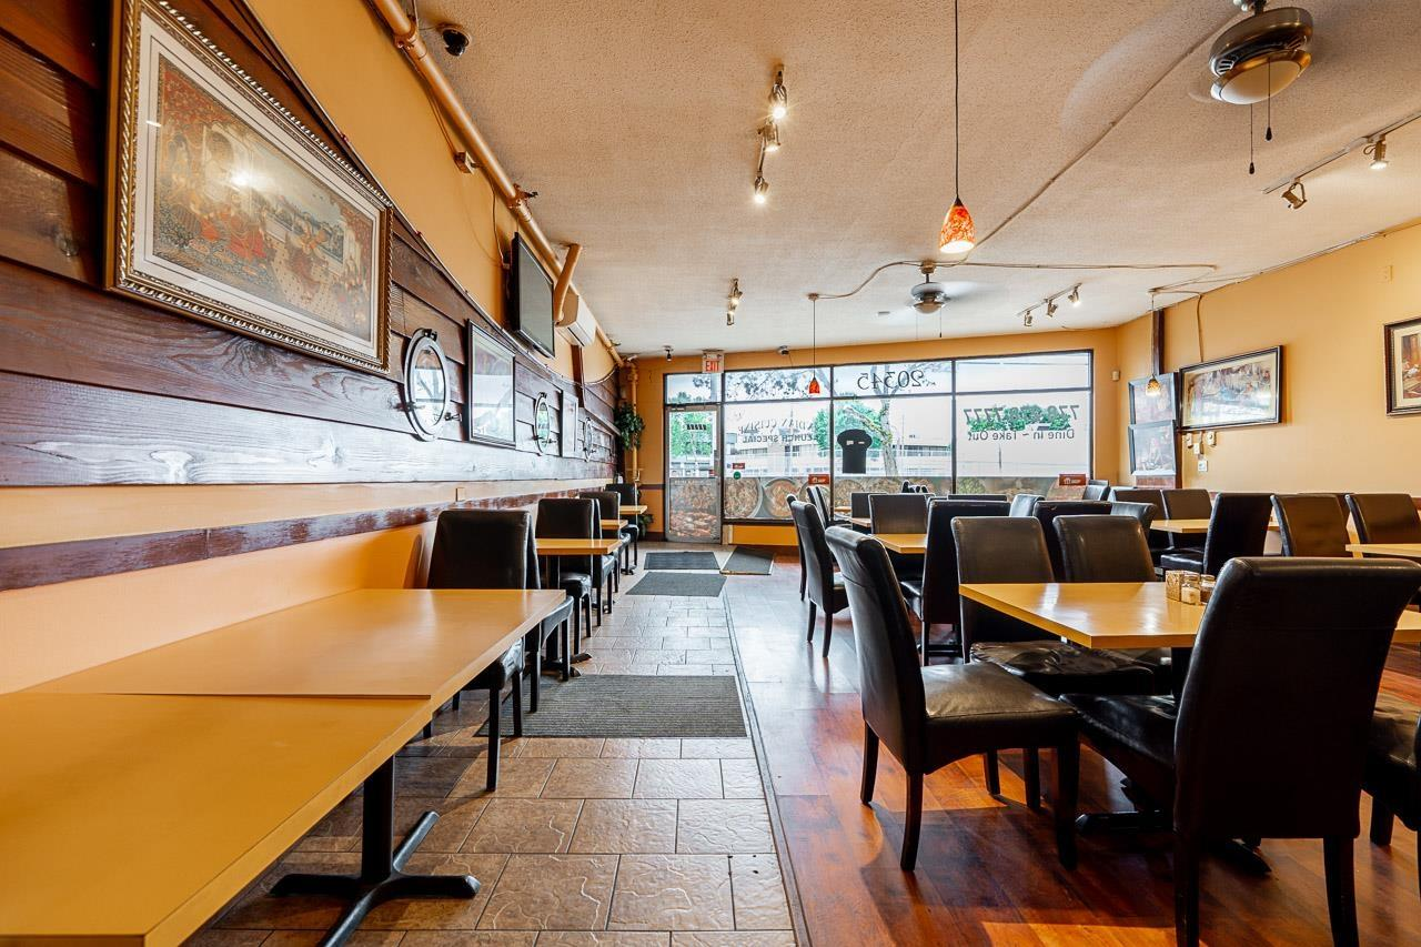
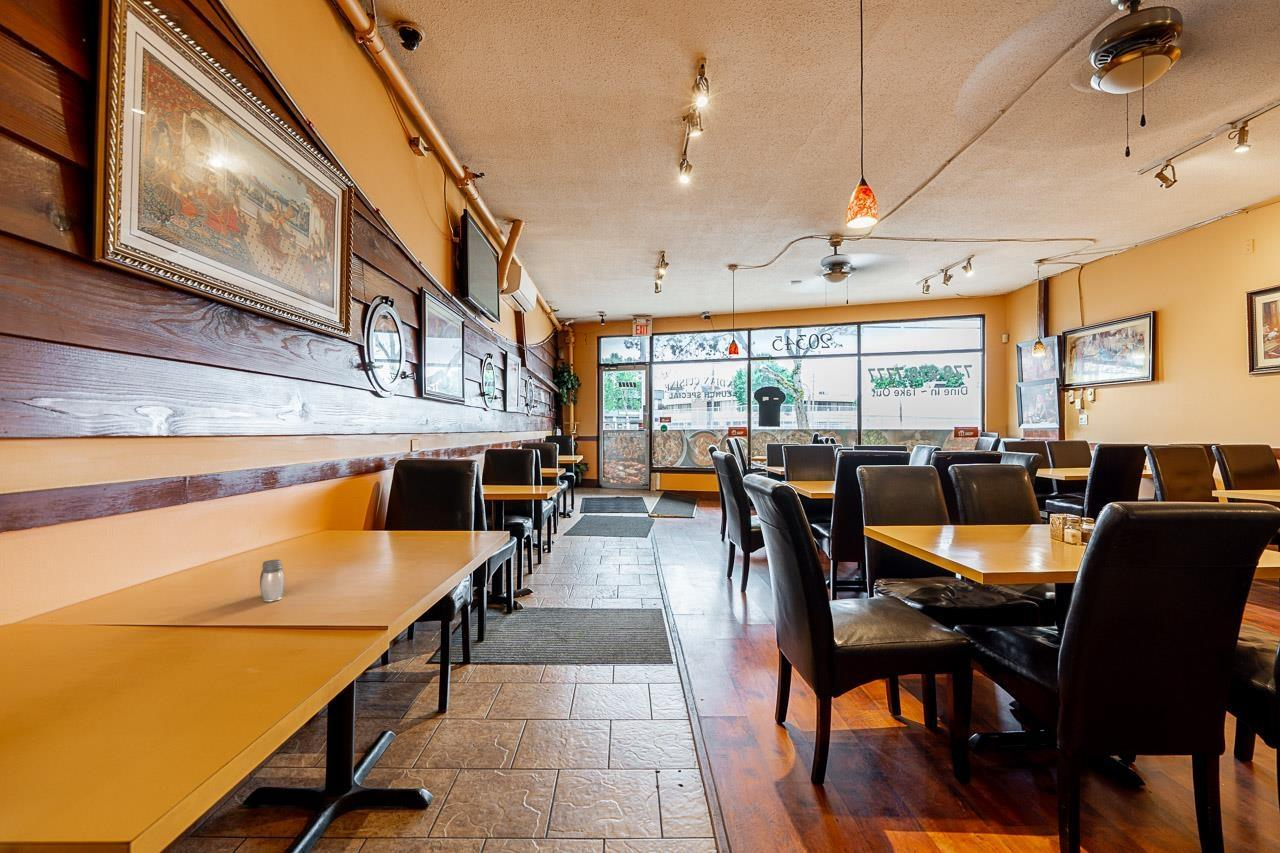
+ salt and pepper shaker (272, 579)
